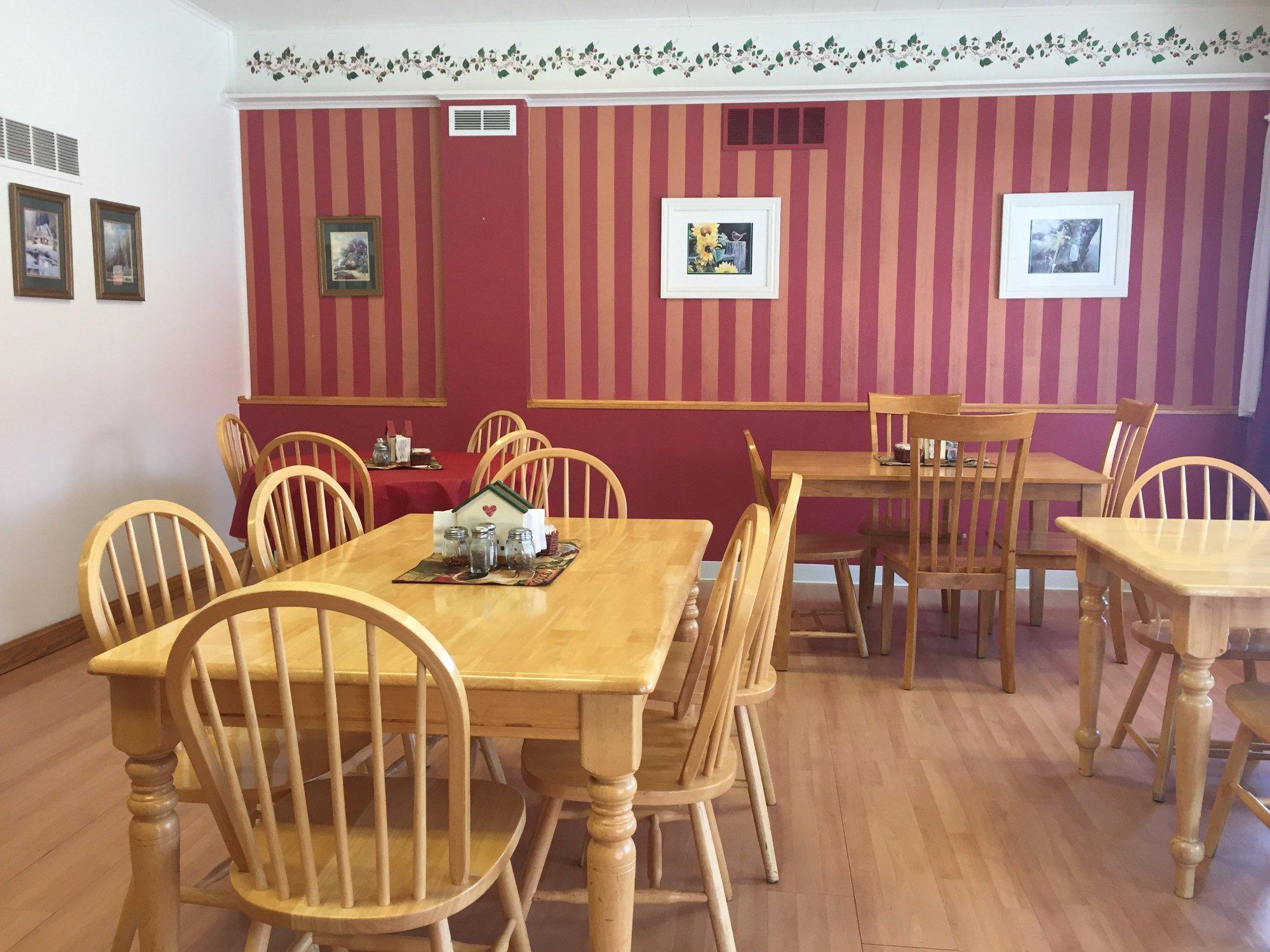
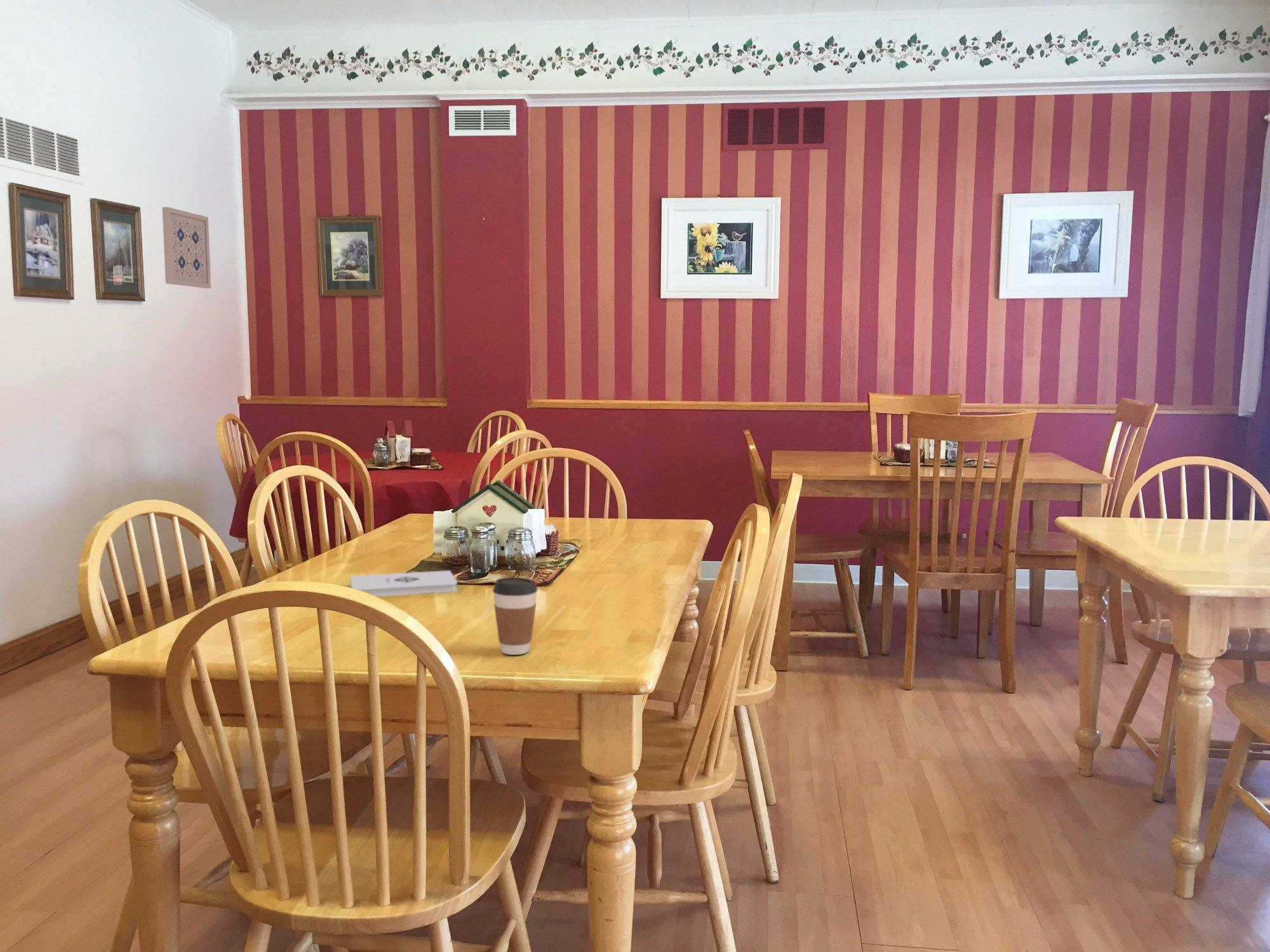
+ notepad (403, 583)
+ coffee cup (515, 616)
+ wall art (187, 249)
